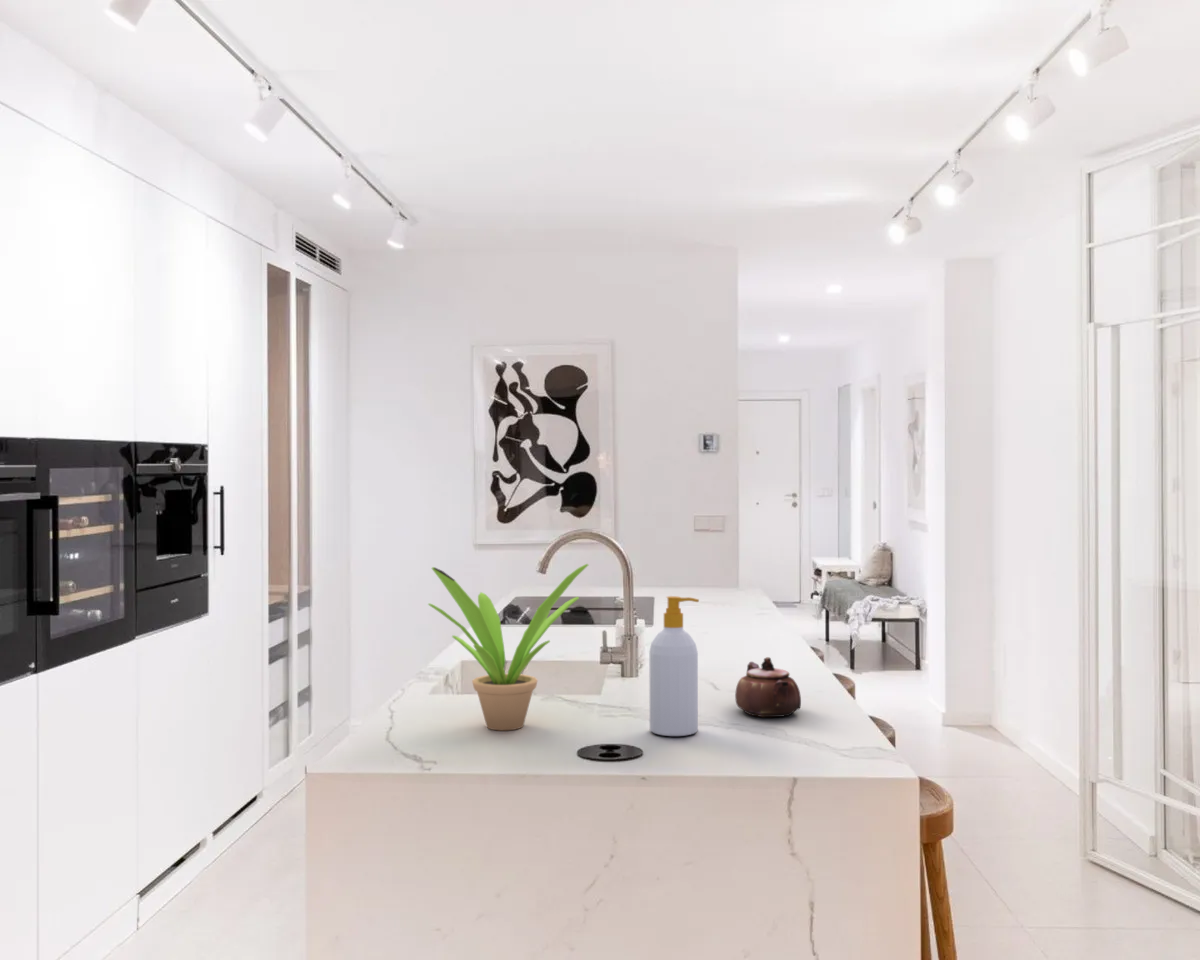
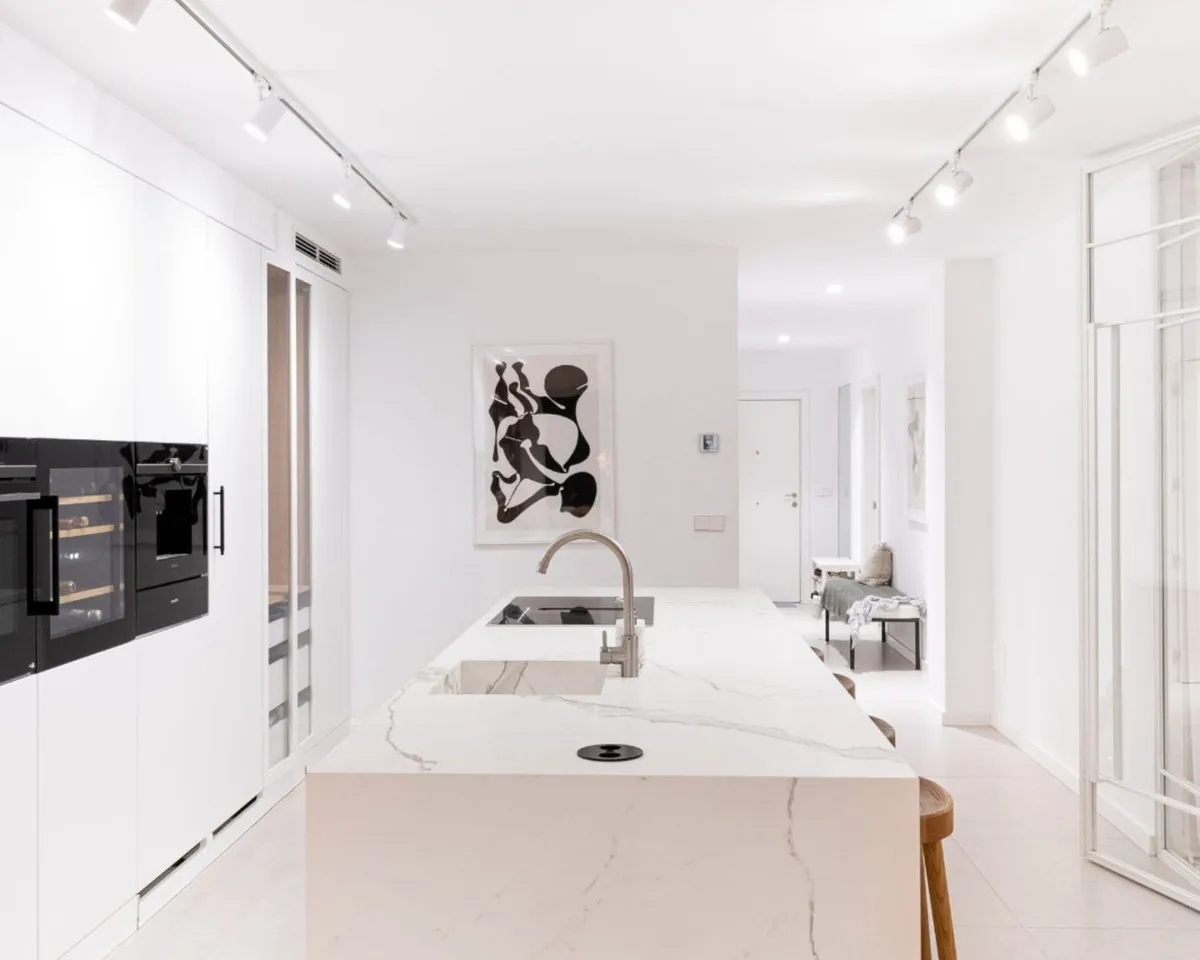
- potted plant (500, 643)
- soap bottle (675, 663)
- teapot (767, 684)
